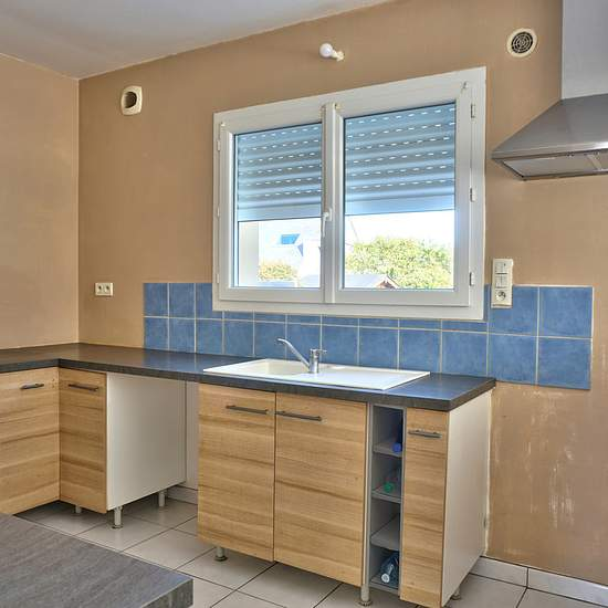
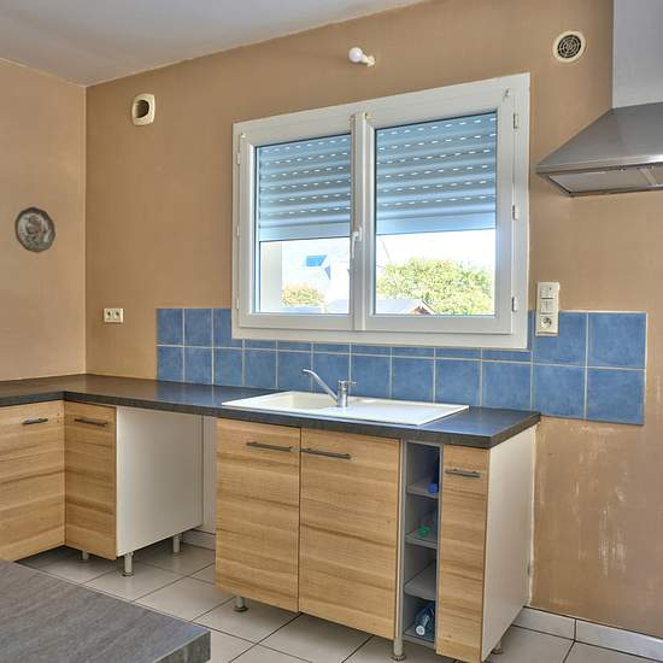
+ decorative plate (34, 229)
